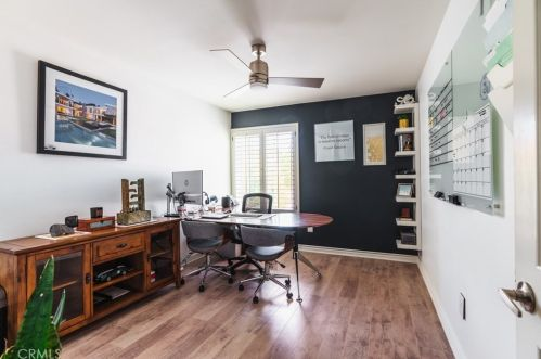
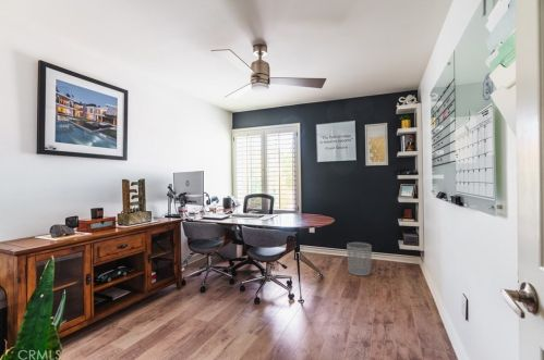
+ waste bin (359, 258)
